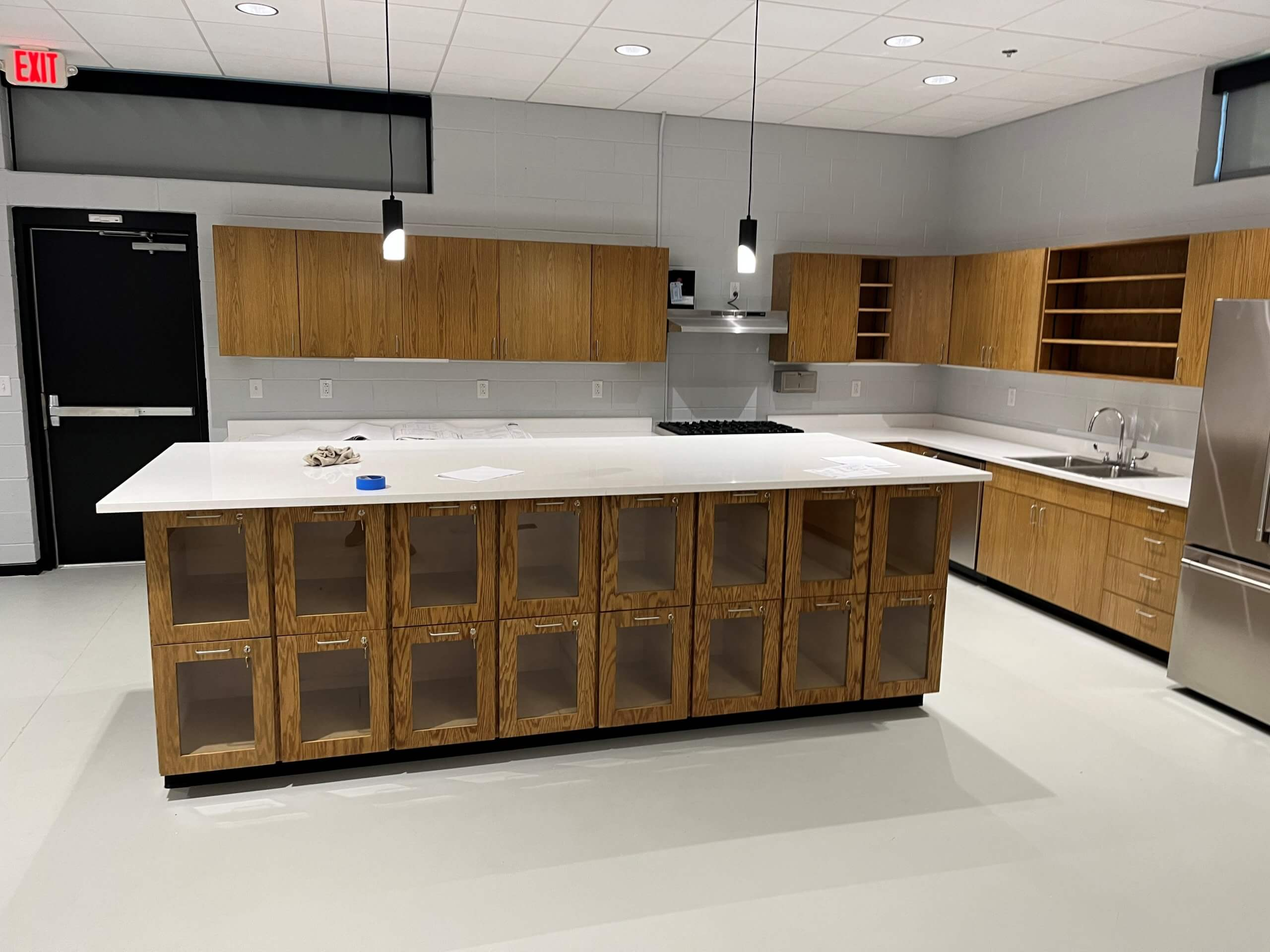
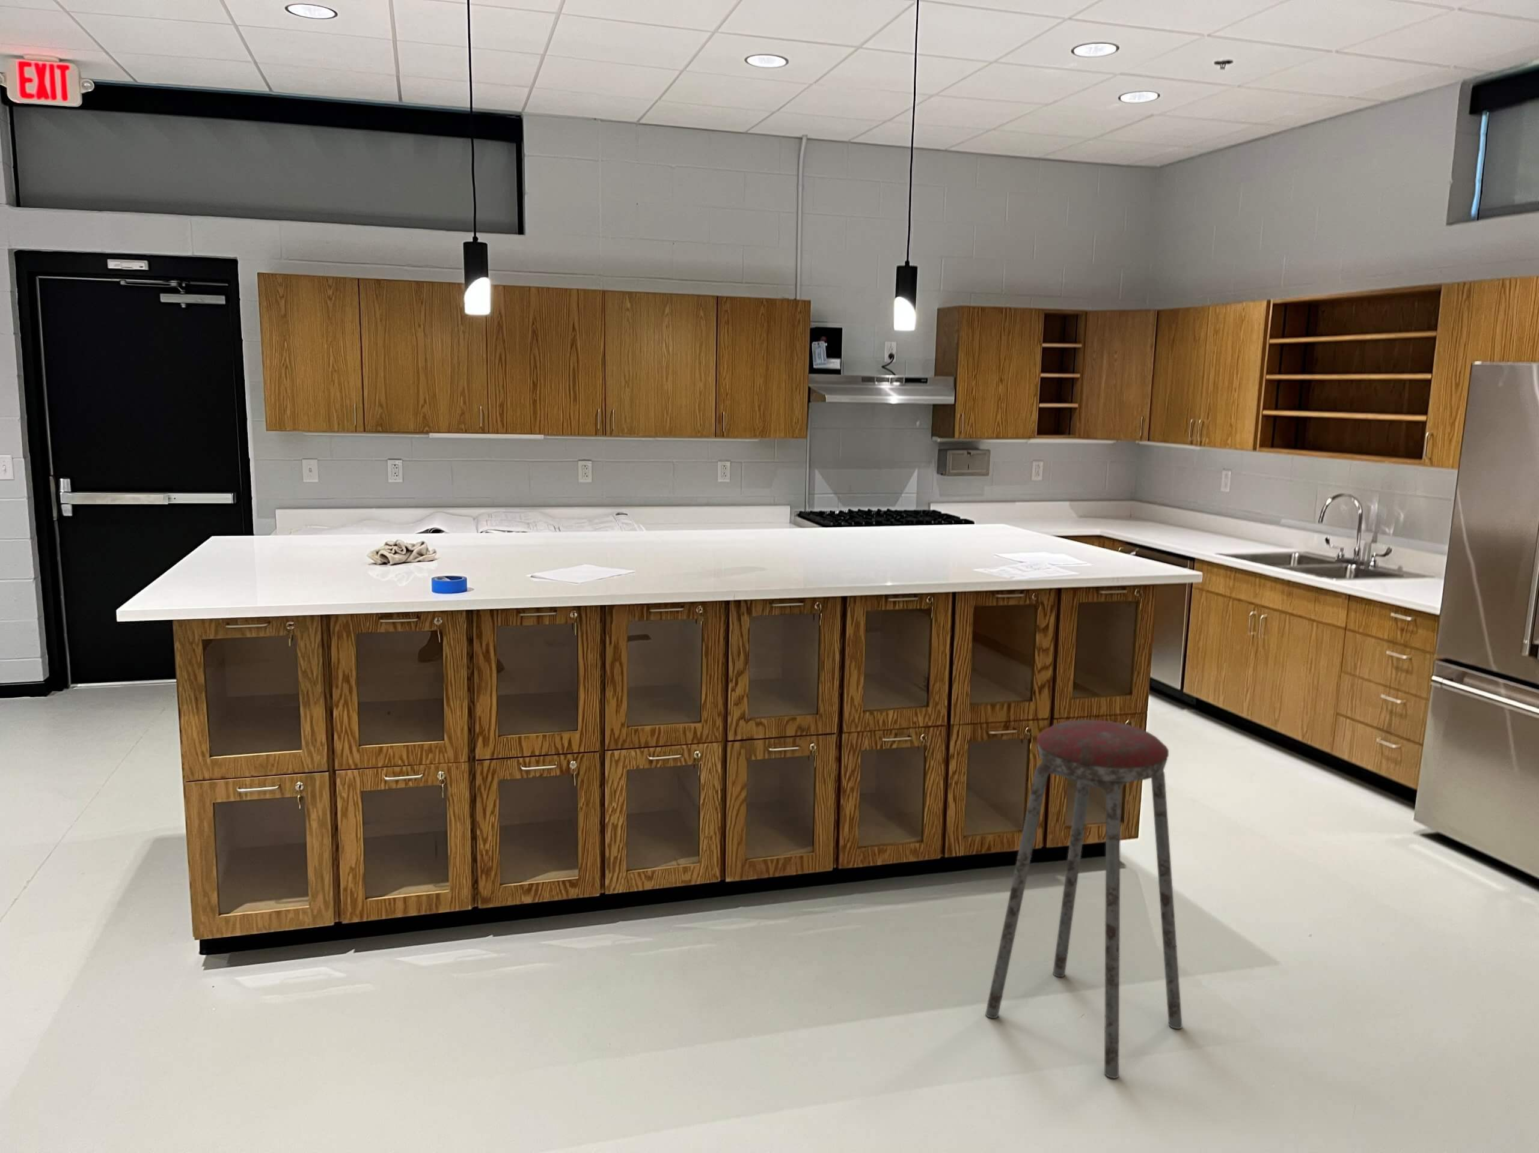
+ music stool (1105, 878)
